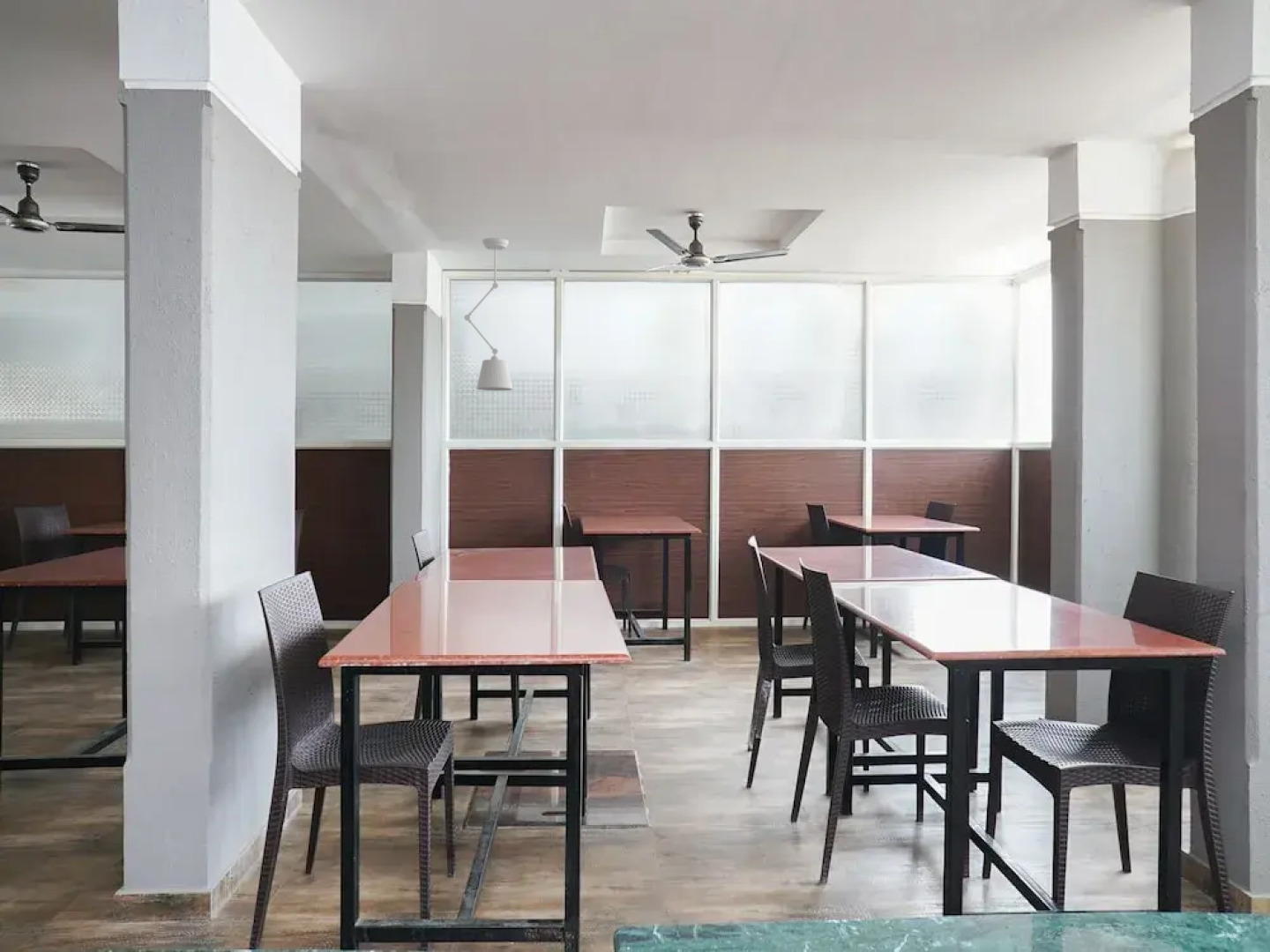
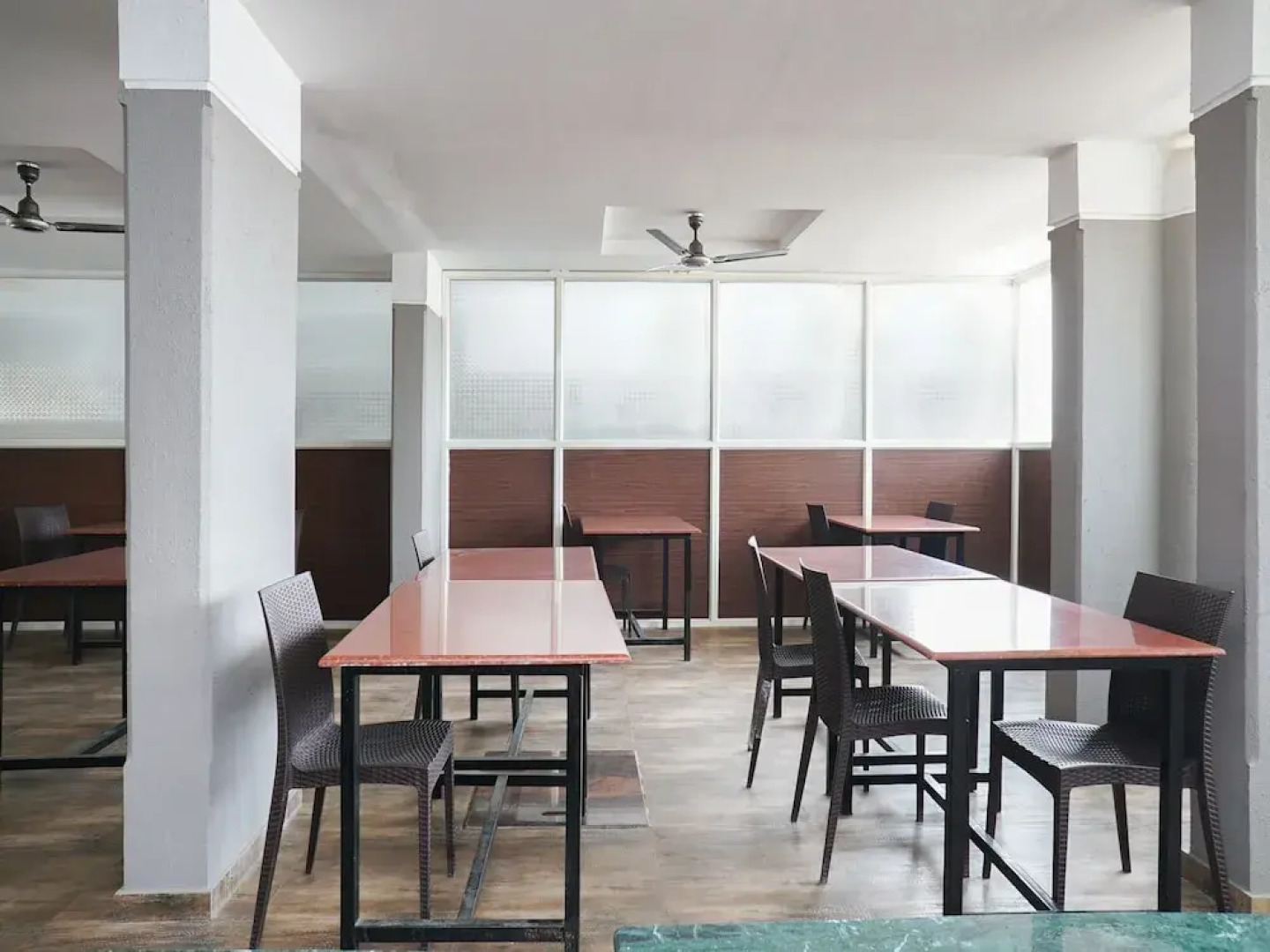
- pendant lamp (477, 307)
